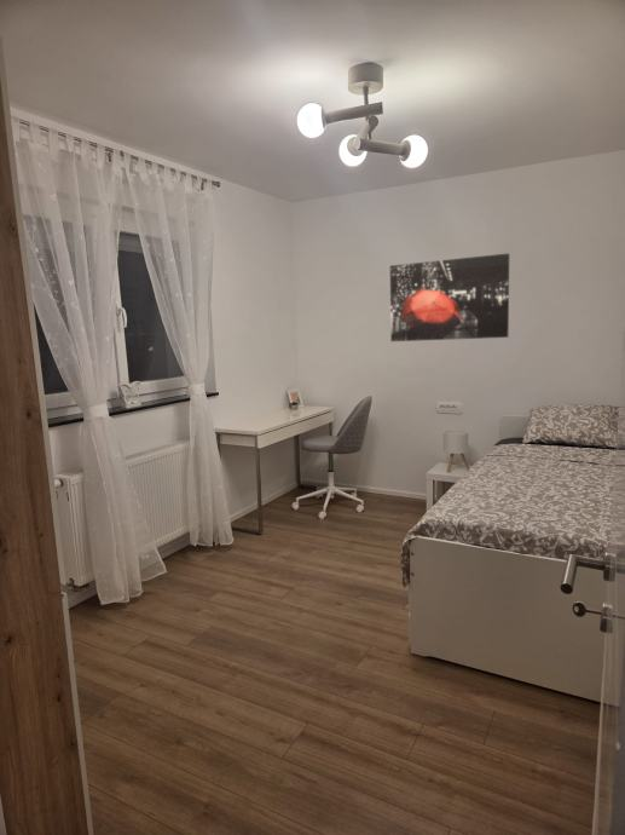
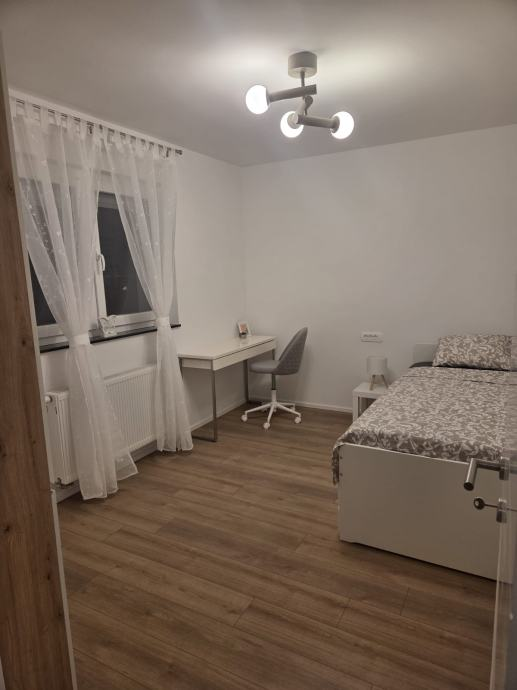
- wall art (446, 300)
